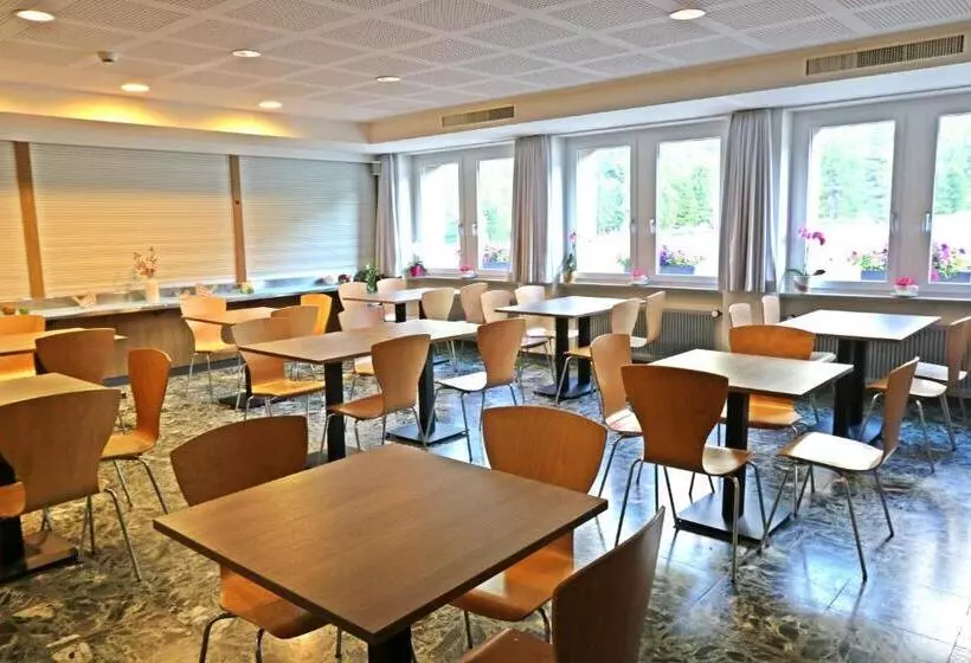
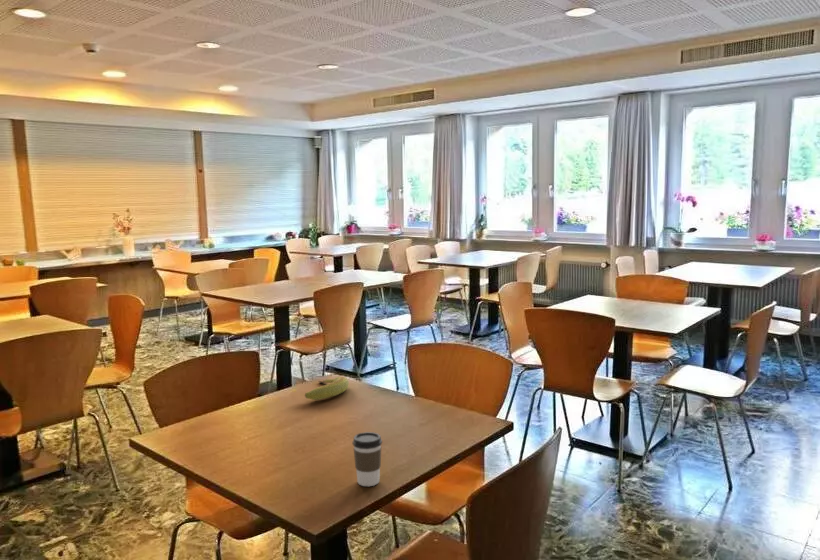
+ banana (325, 385)
+ coffee cup (367, 459)
